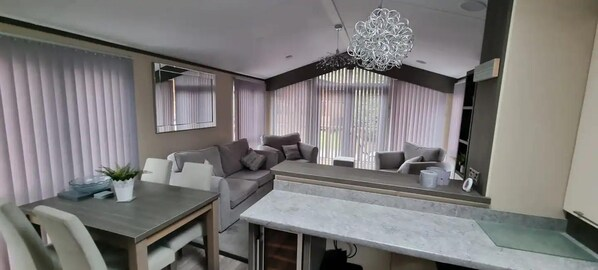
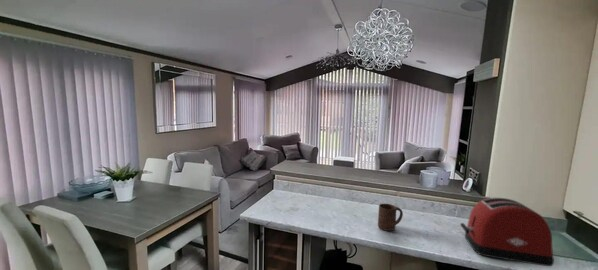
+ toaster (507, 226)
+ cup (389, 216)
